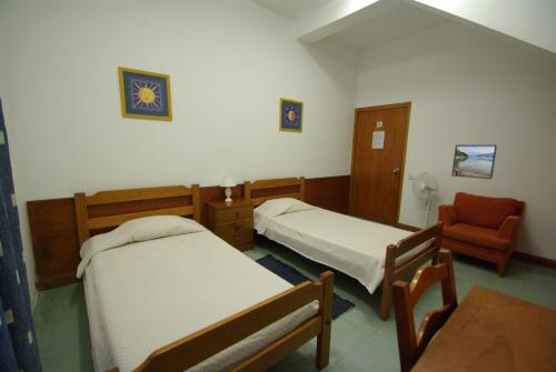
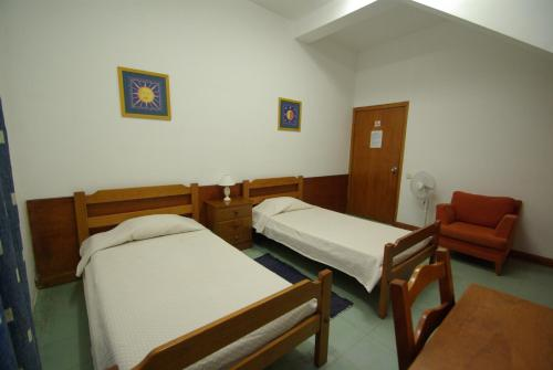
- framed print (473, 161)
